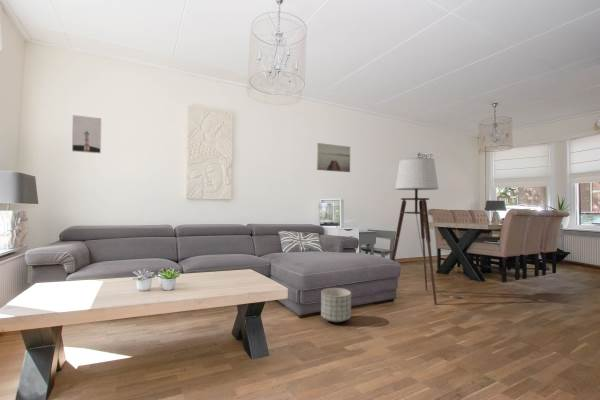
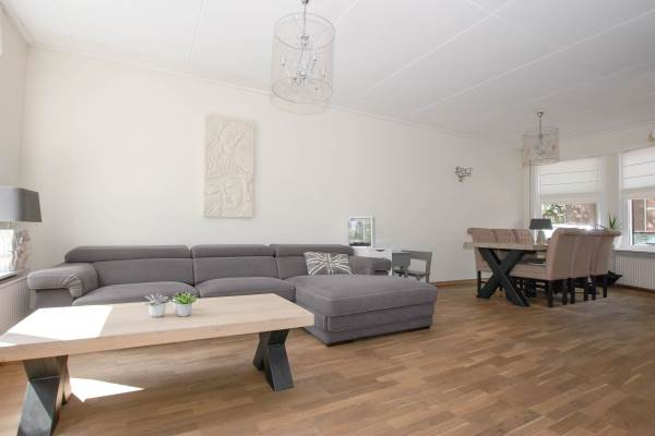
- planter (335, 306)
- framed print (87, 134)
- floor lamp (425, 228)
- wall art (334, 158)
